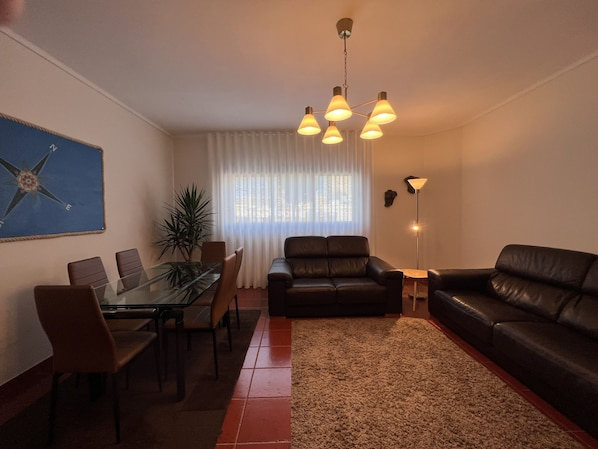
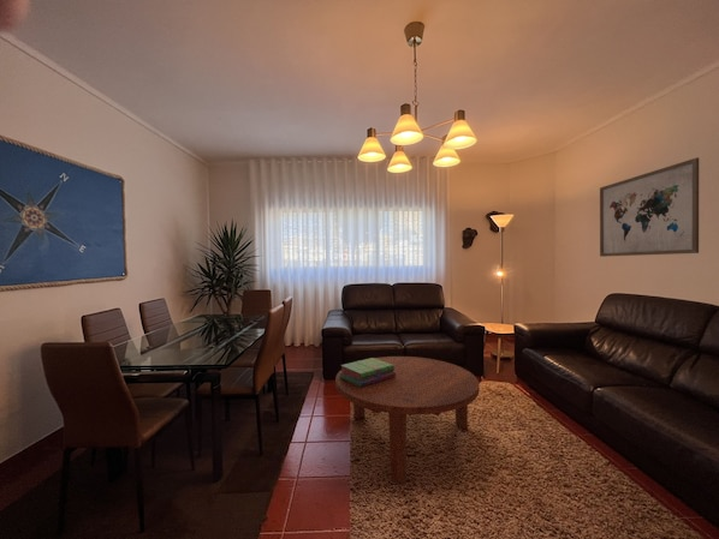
+ coffee table (405, 406)
+ wall art (641, 215)
+ stack of books (367, 370)
